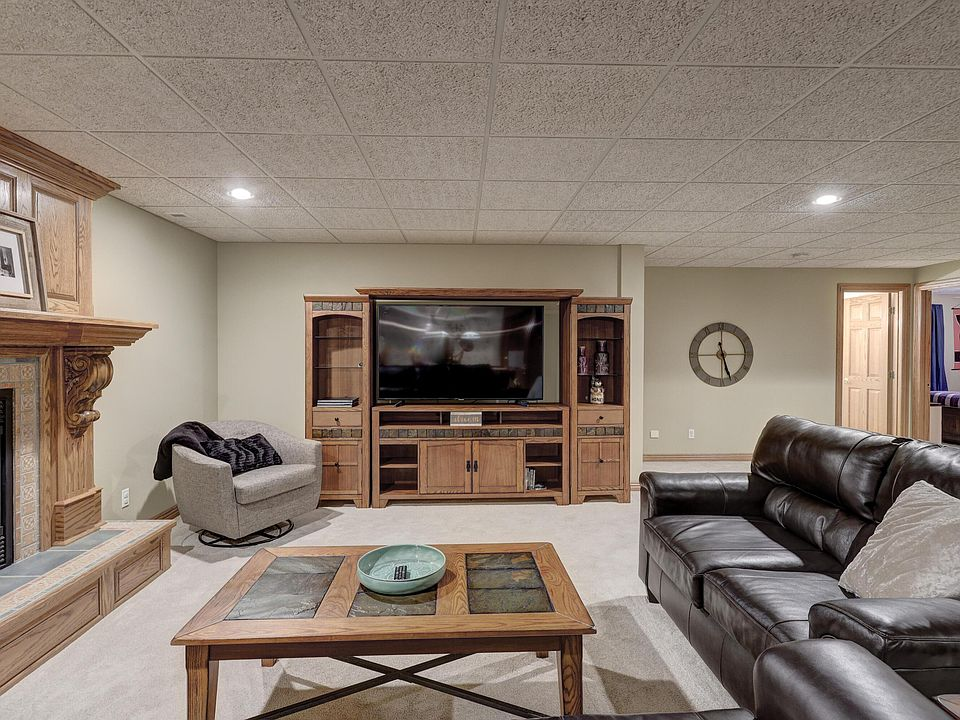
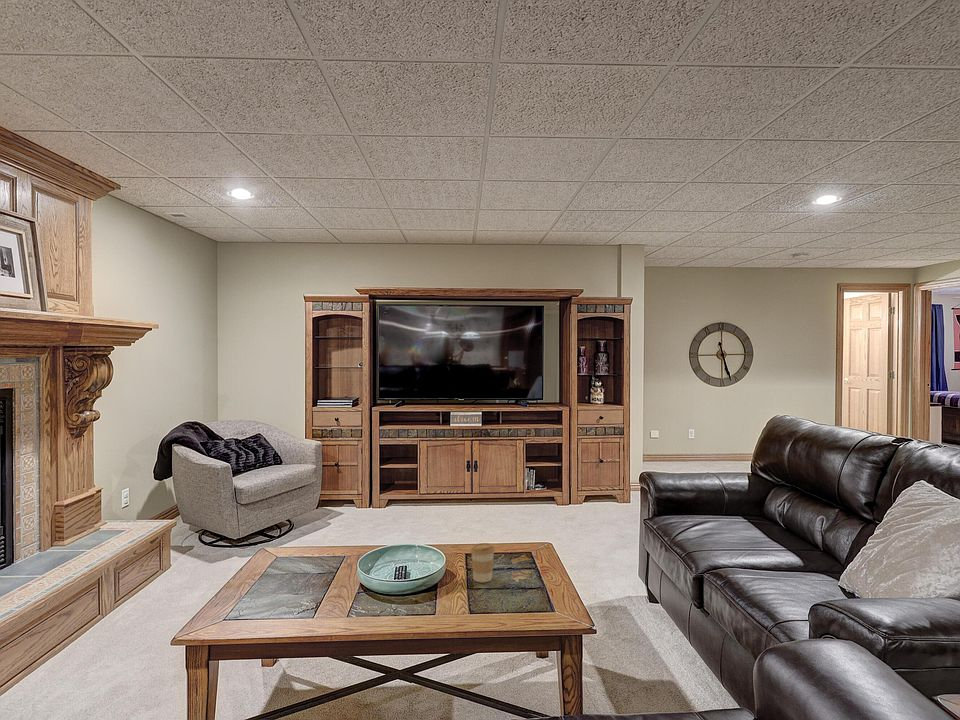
+ coffee cup (482, 561)
